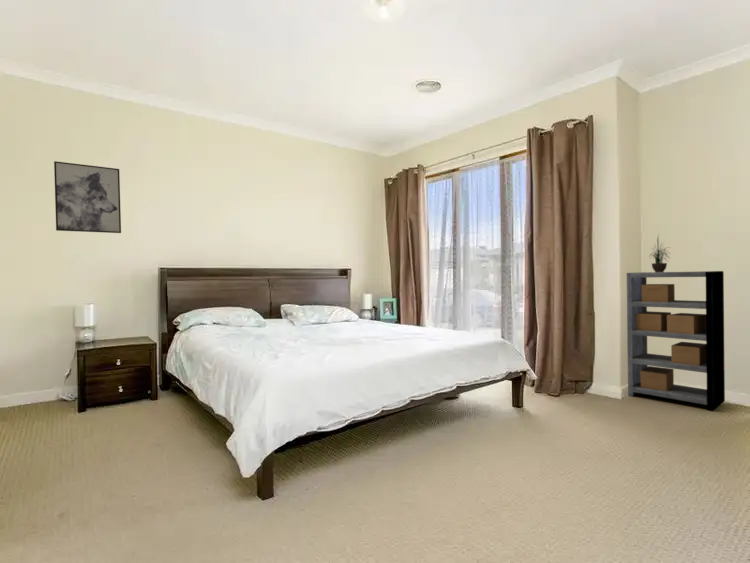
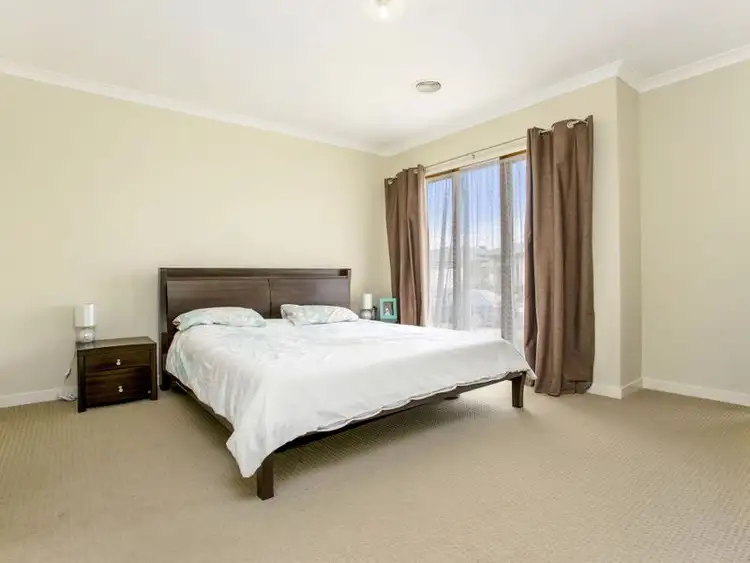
- potted plant (659, 250)
- shelving unit (674, 335)
- wall art (88, 198)
